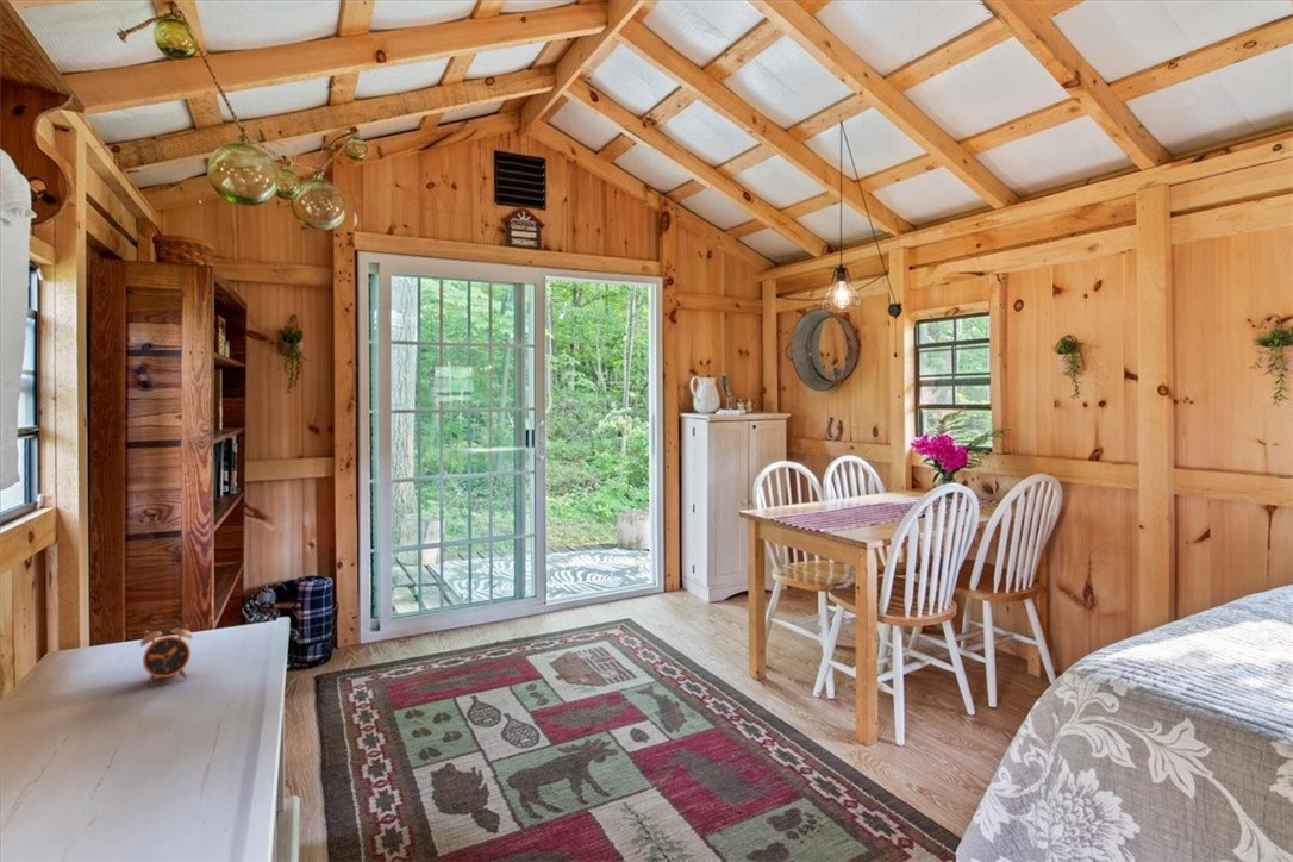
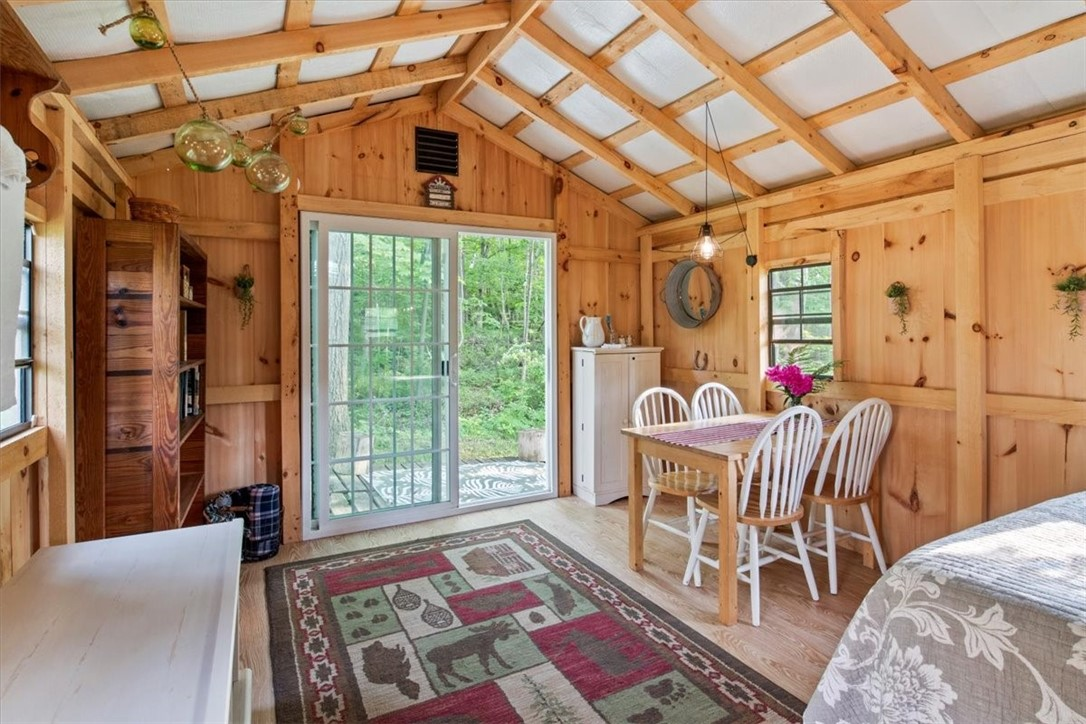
- alarm clock (167, 649)
